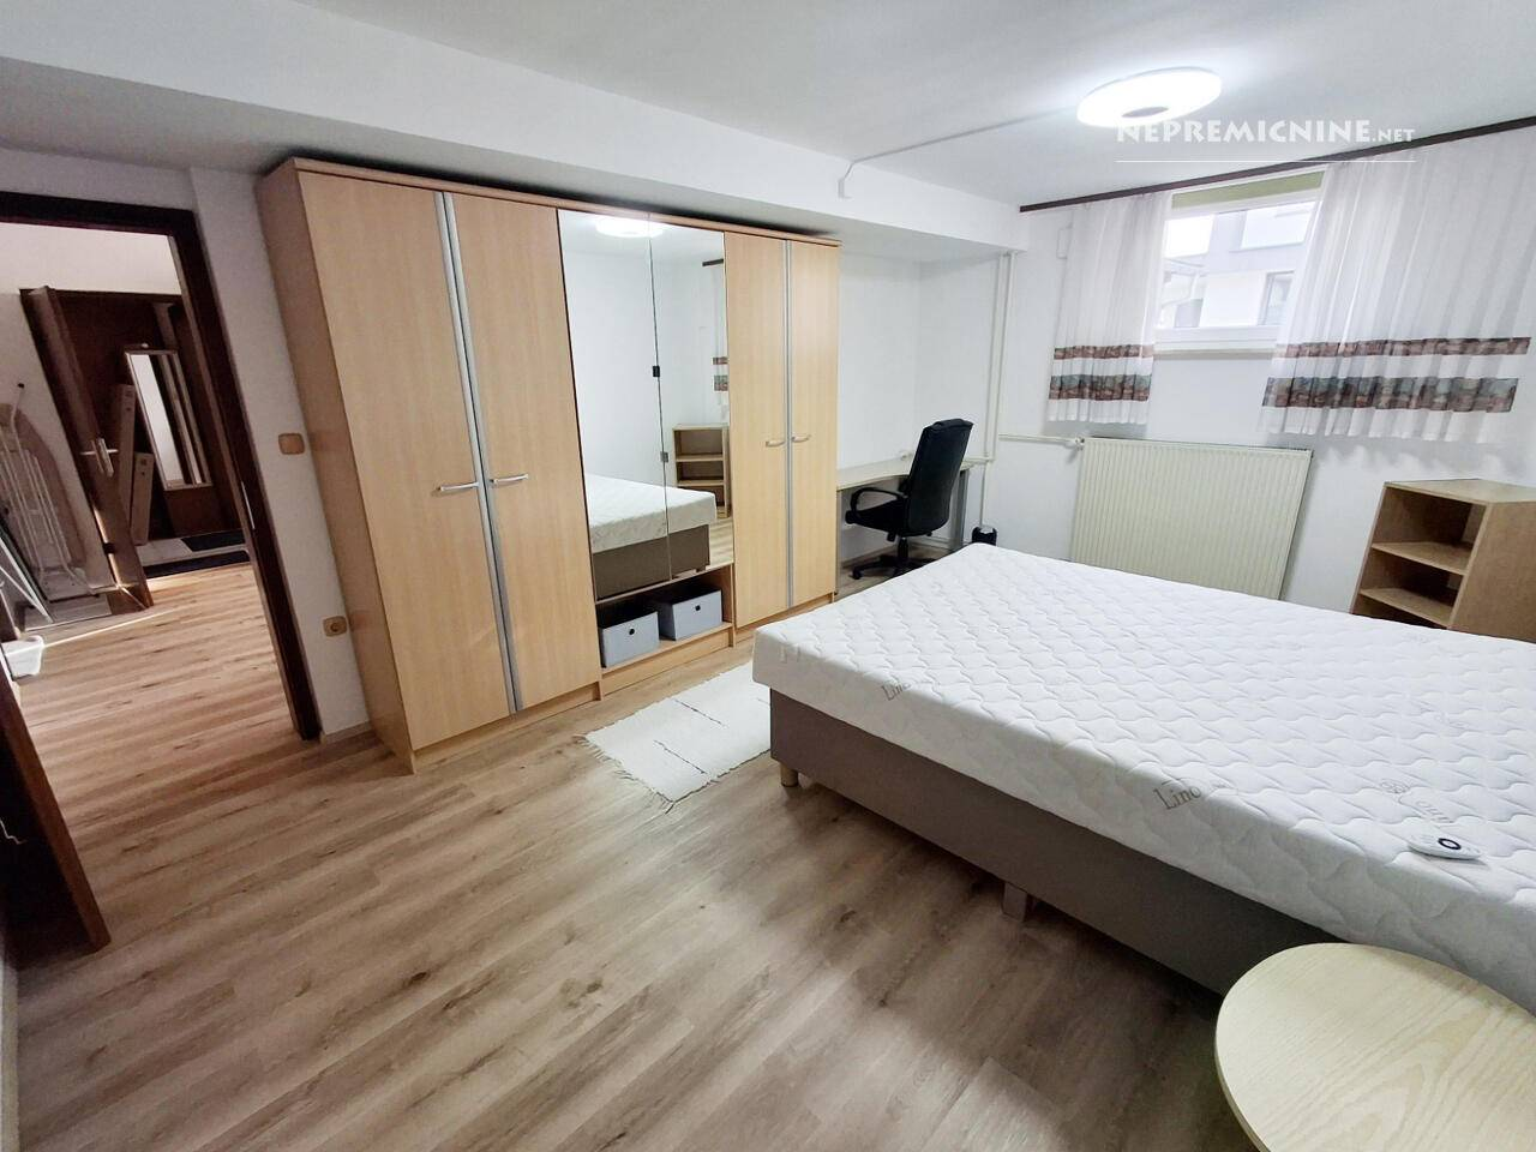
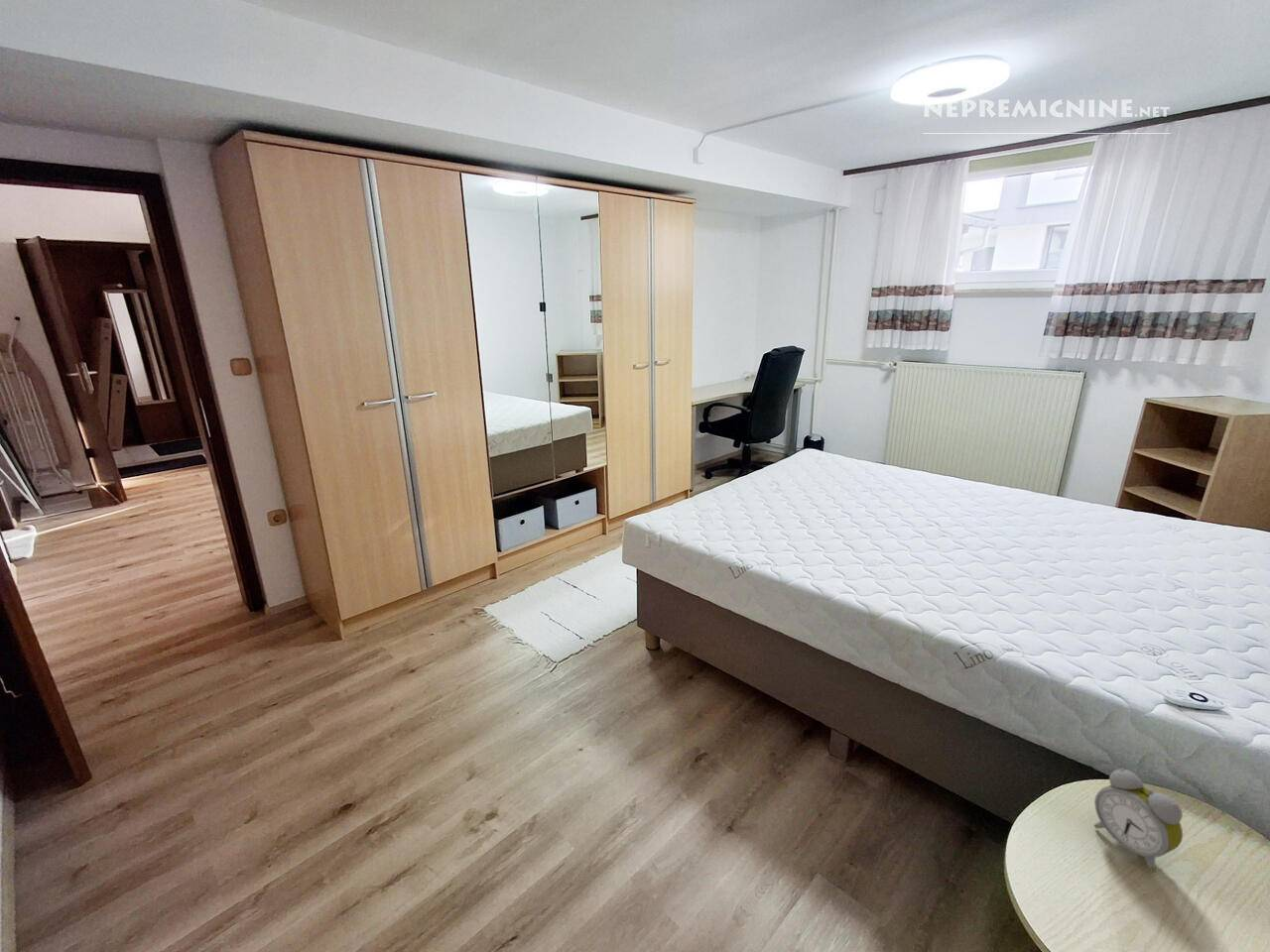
+ alarm clock (1139, 815)
